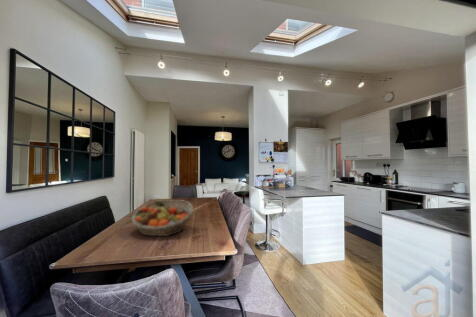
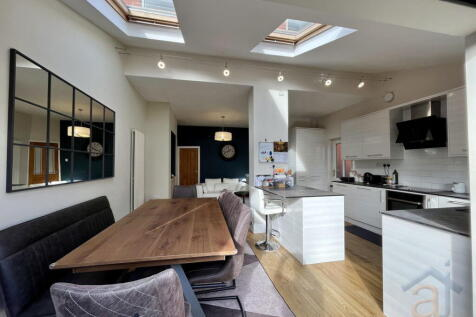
- fruit basket (163, 216)
